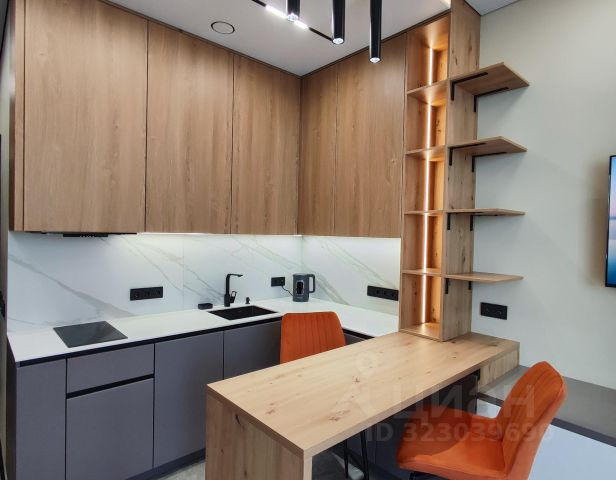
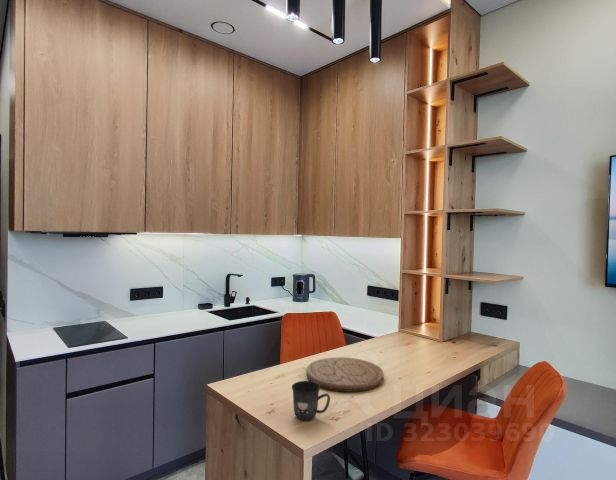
+ cutting board (344, 372)
+ mug (310, 402)
